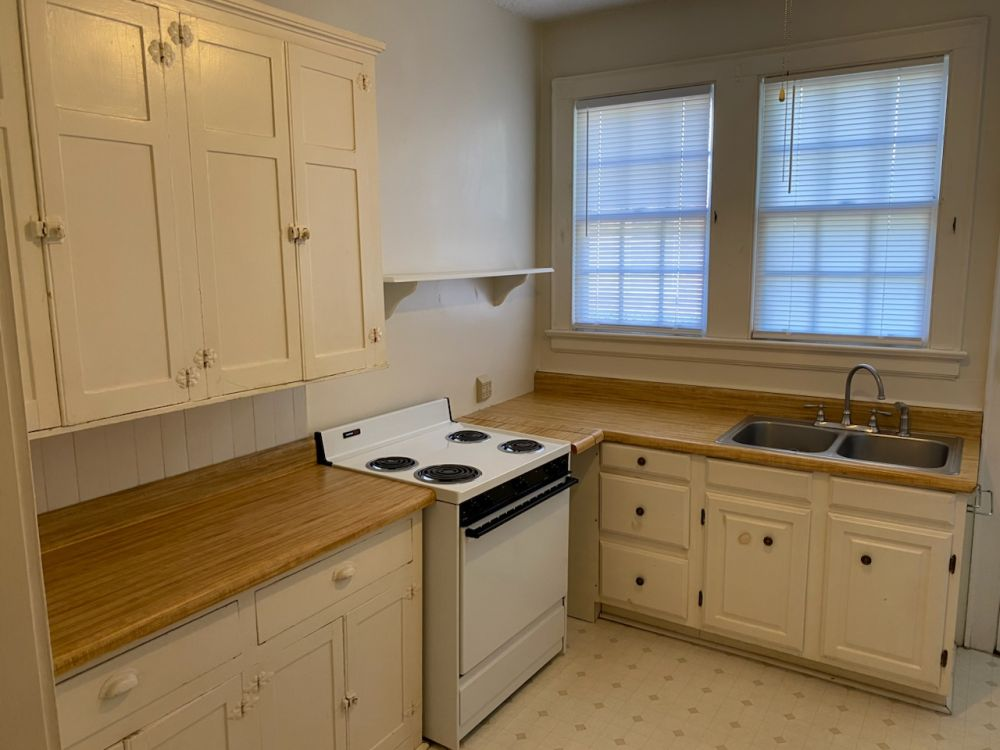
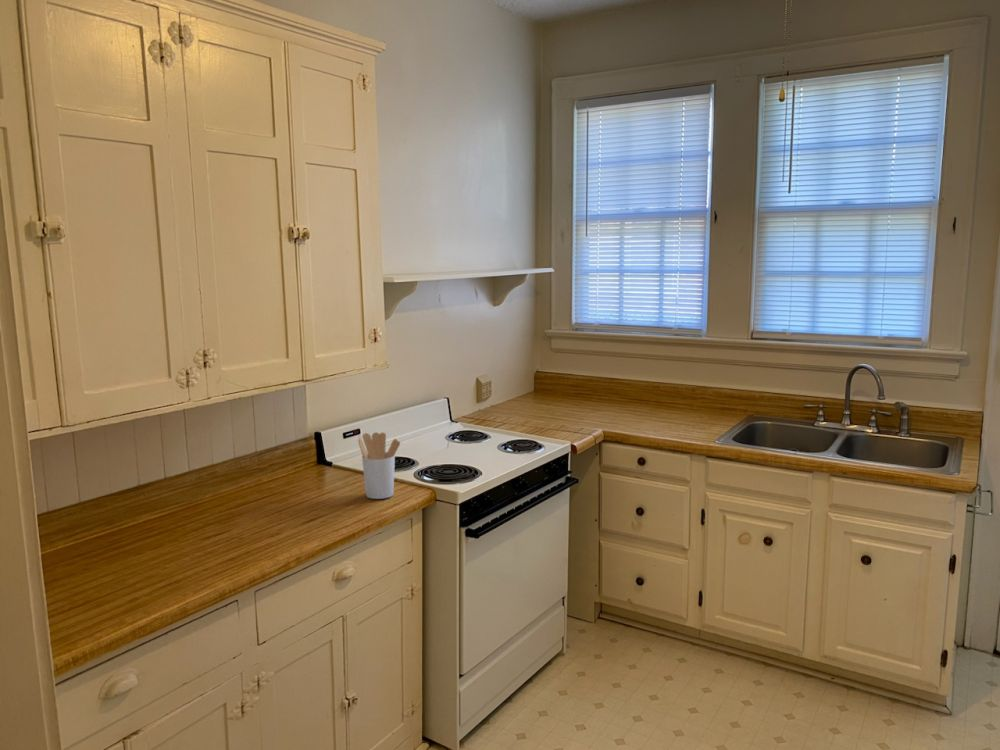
+ utensil holder (377, 463)
